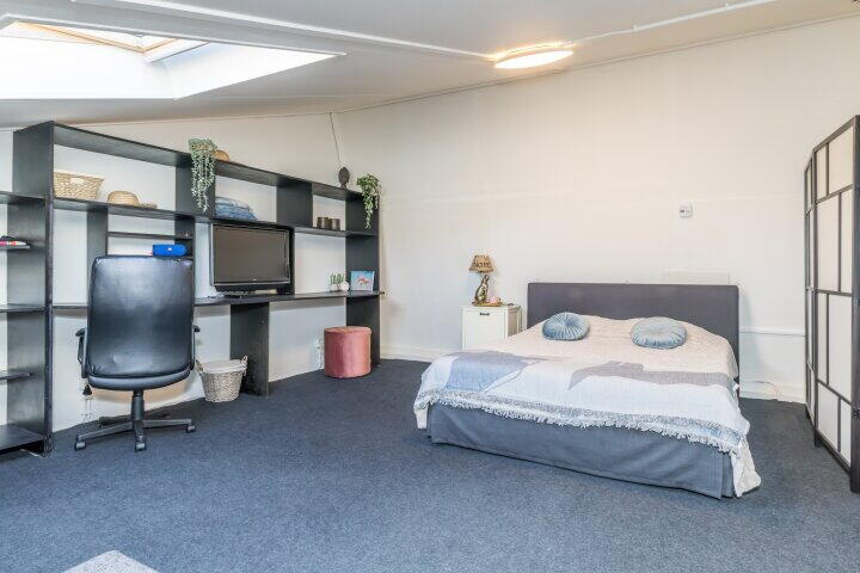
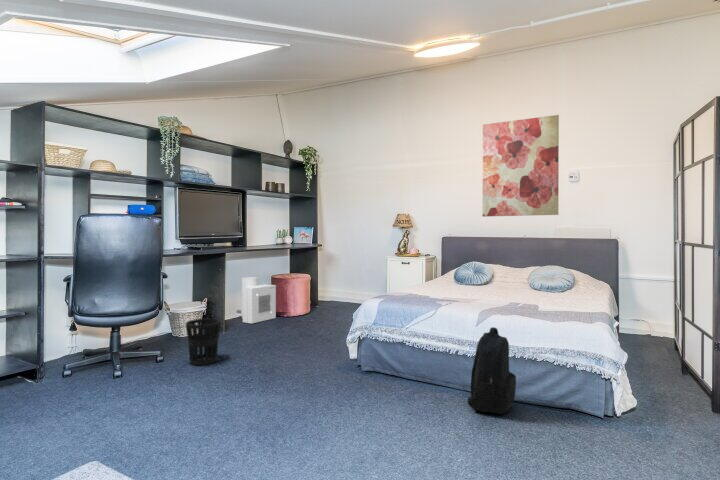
+ wastebasket (203, 341)
+ backpack (492, 367)
+ wall art (519, 167)
+ air purifier (250, 298)
